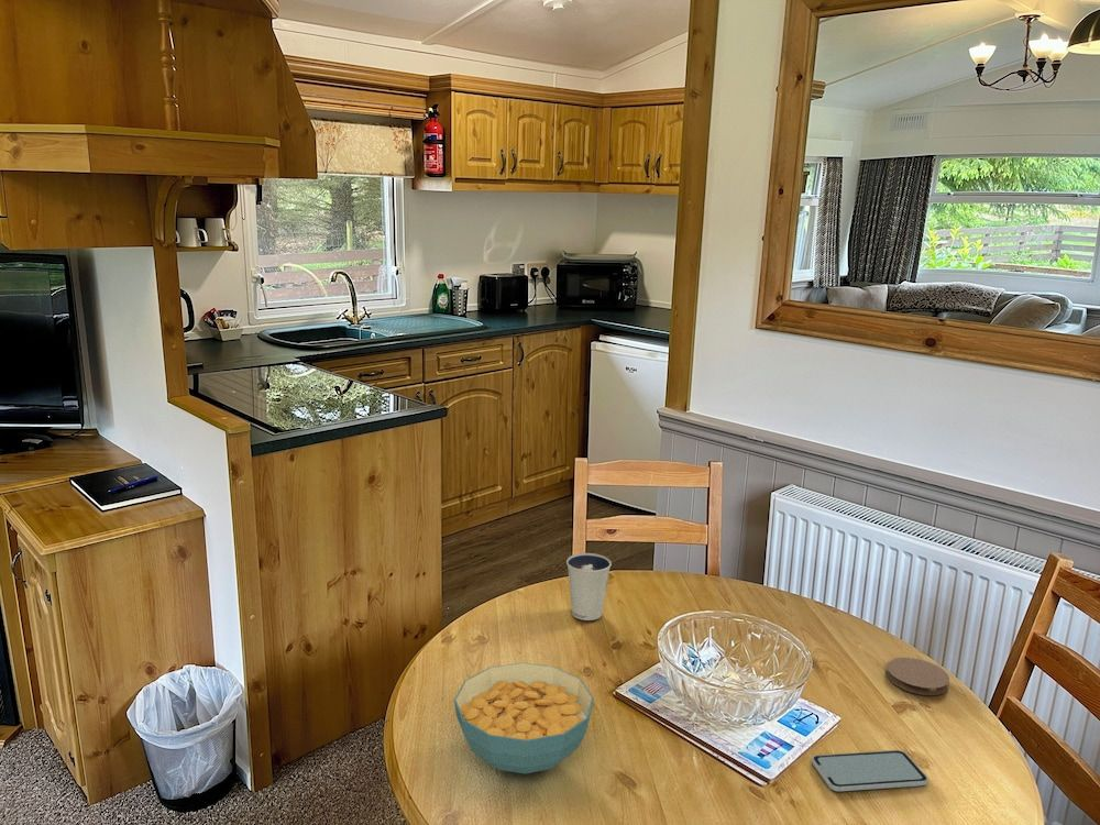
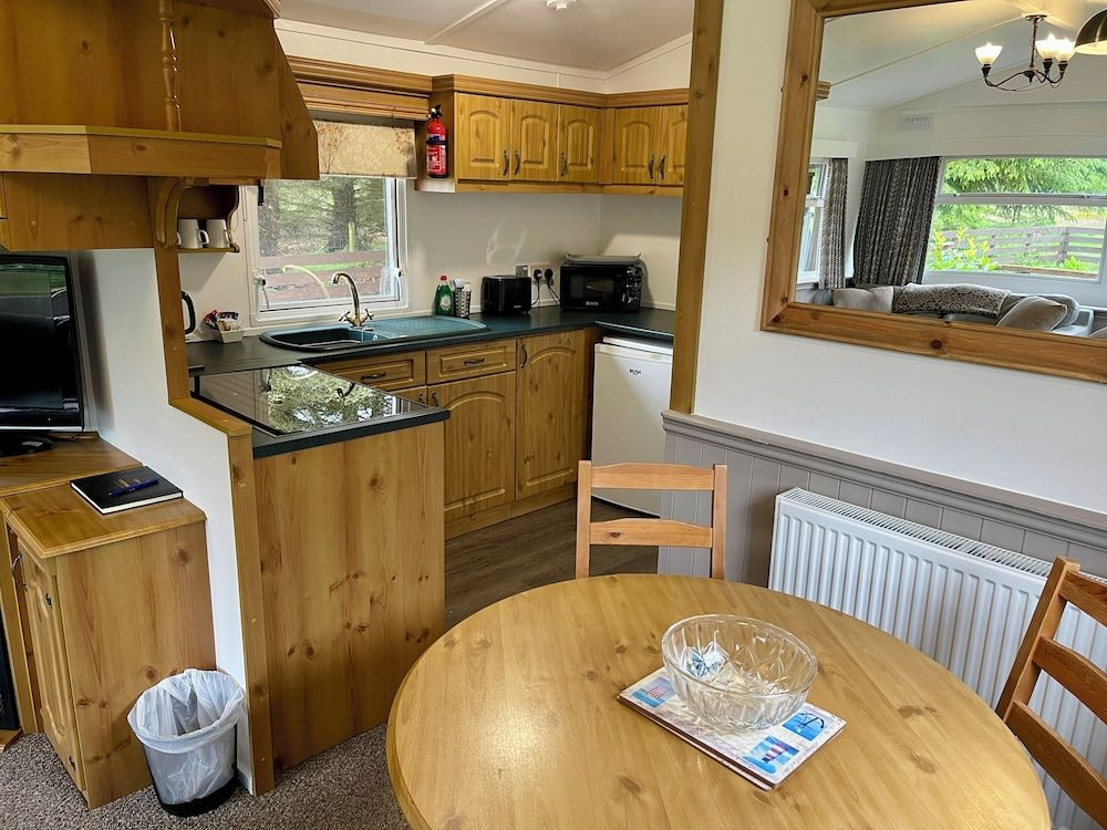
- cereal bowl (524, 728)
- coaster (917, 675)
- dixie cup (587, 587)
- smartphone (869, 770)
